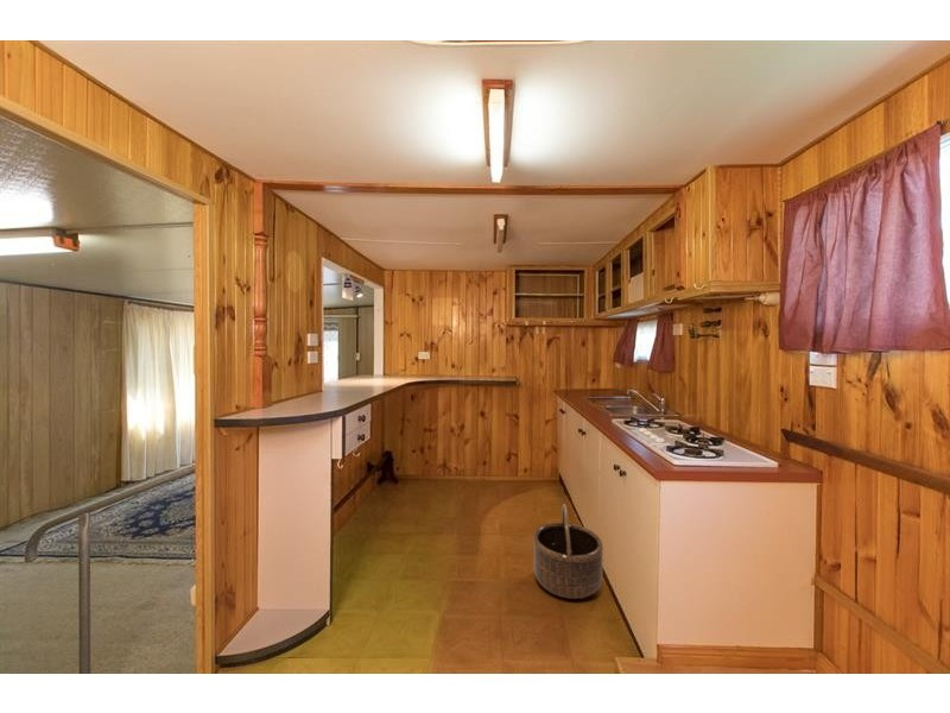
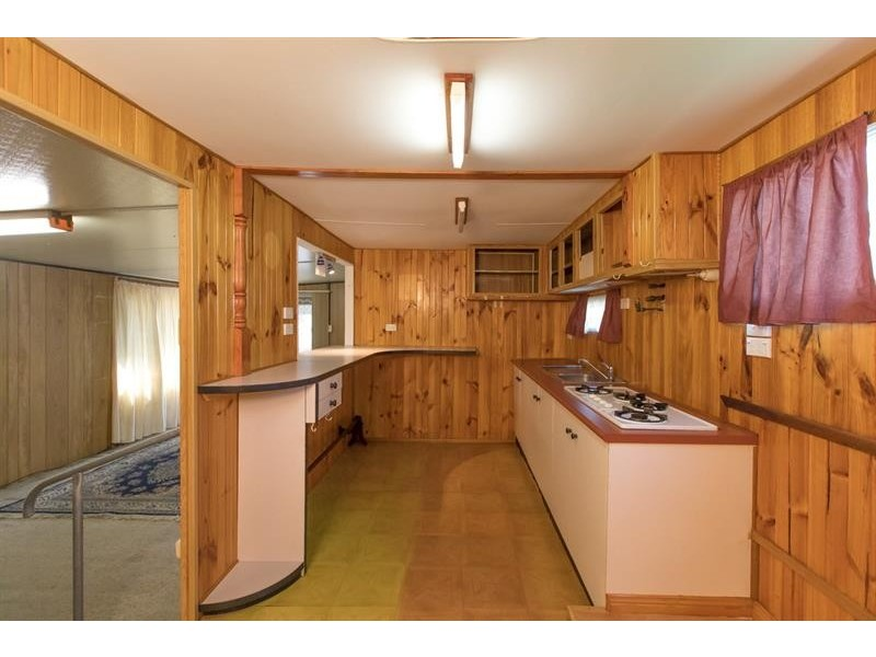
- basket (566, 544)
